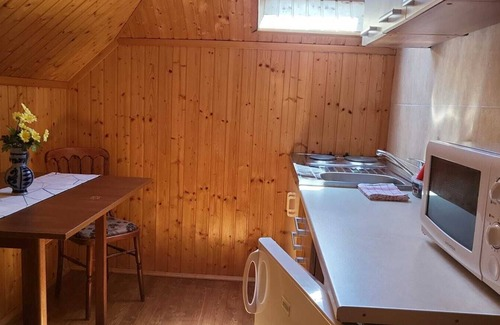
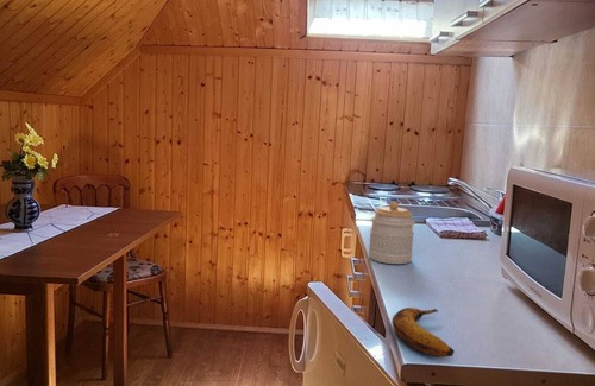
+ banana (424, 329)
+ jar (392, 229)
